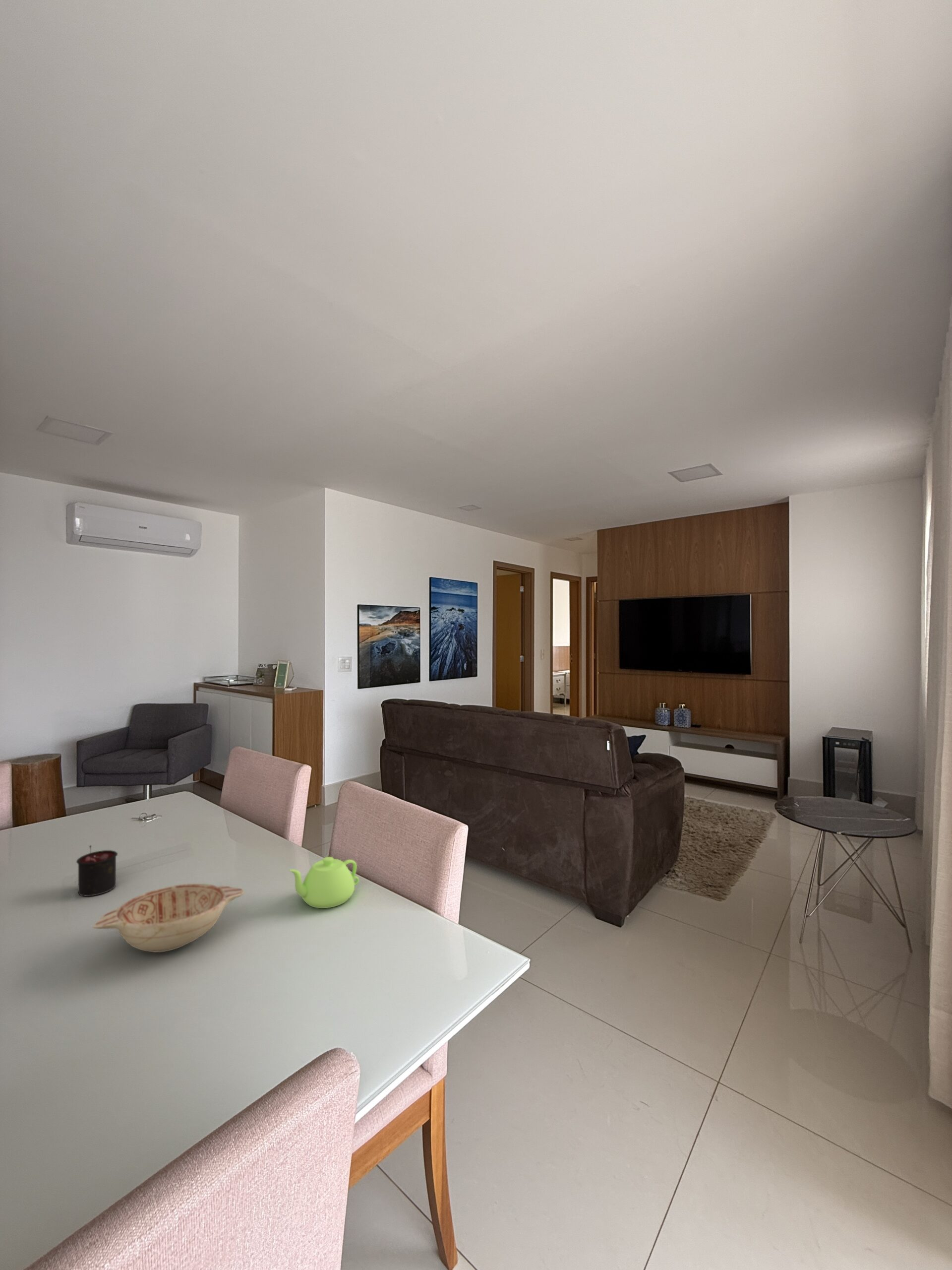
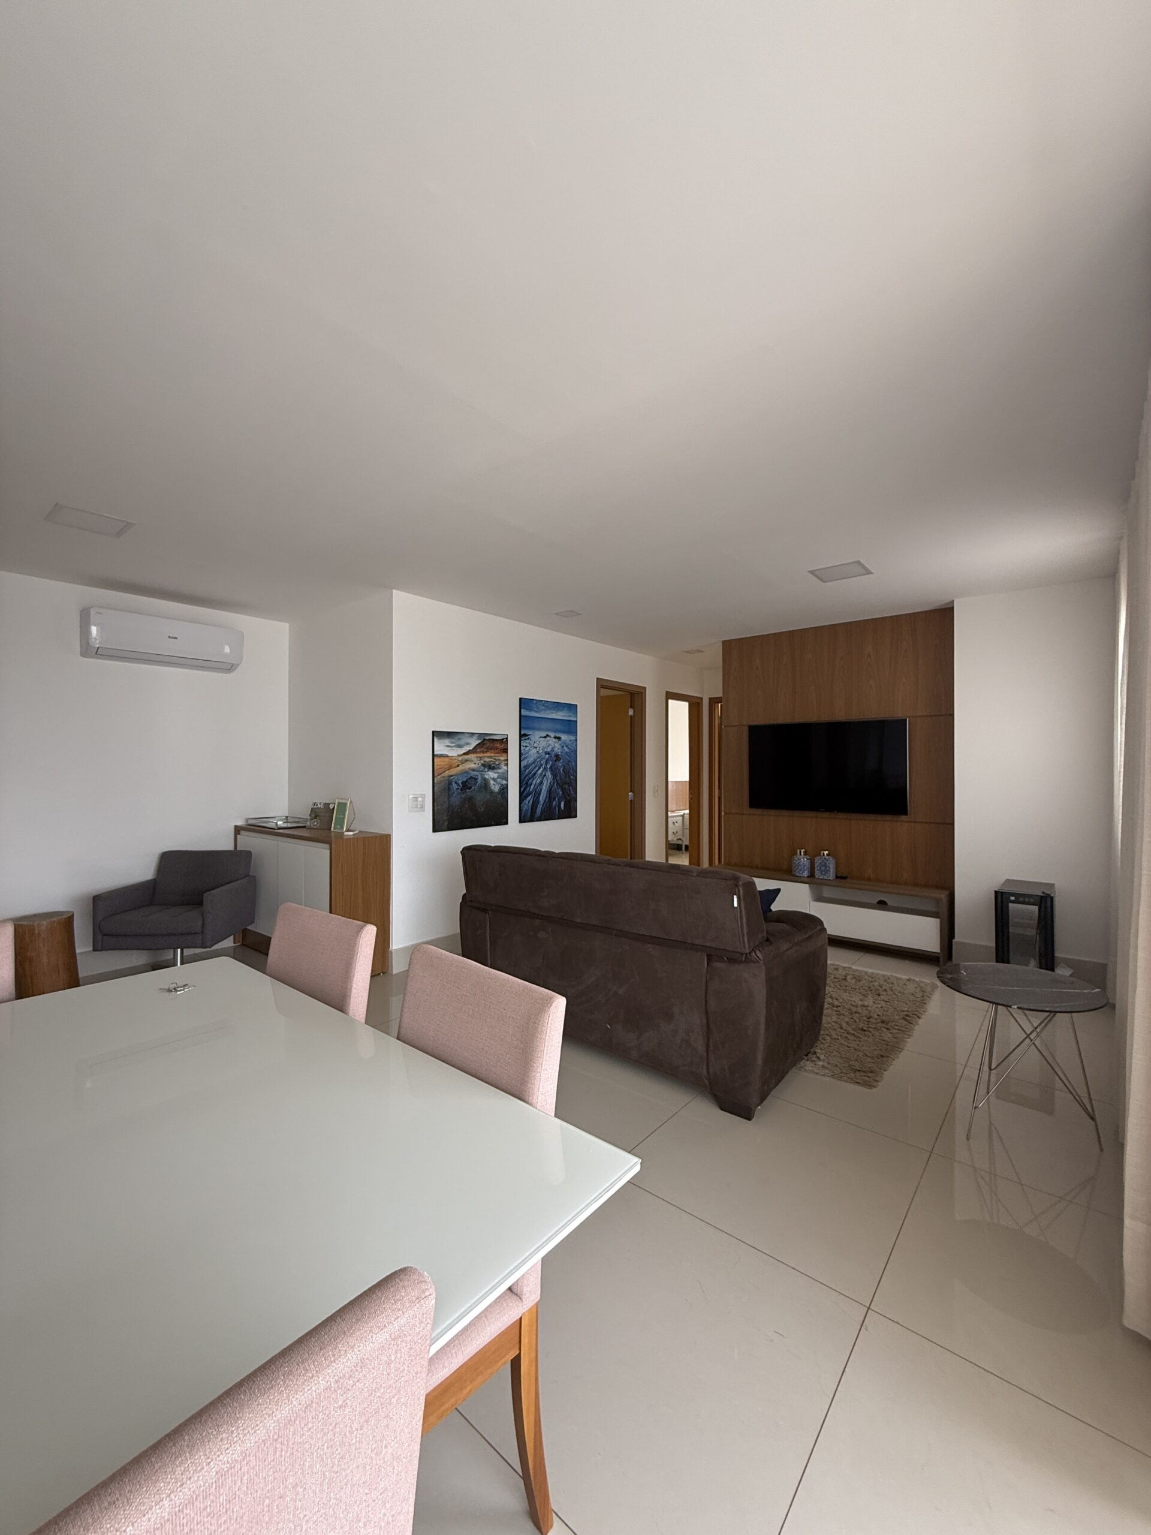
- candle (97, 865)
- decorative bowl (173, 920)
- teapot (325, 879)
